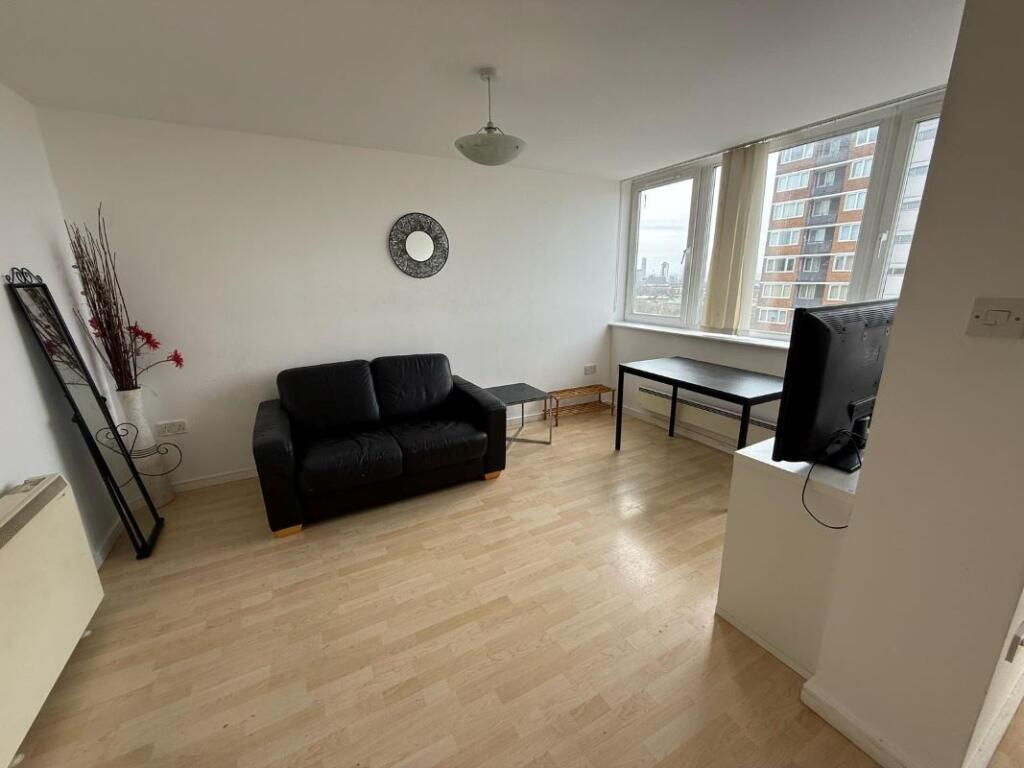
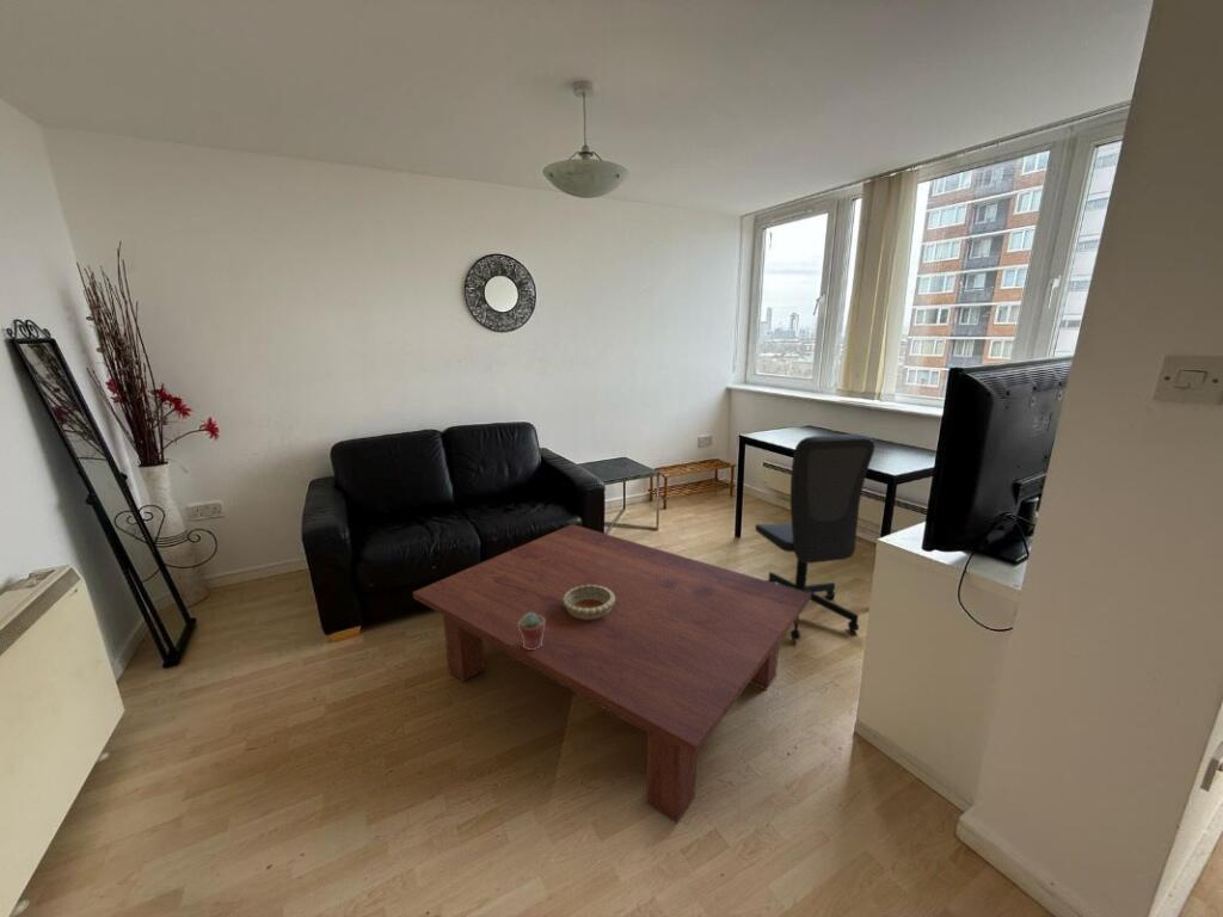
+ potted succulent (531, 628)
+ decorative bowl (589, 598)
+ coffee table (610, 634)
+ office chair (807, 525)
